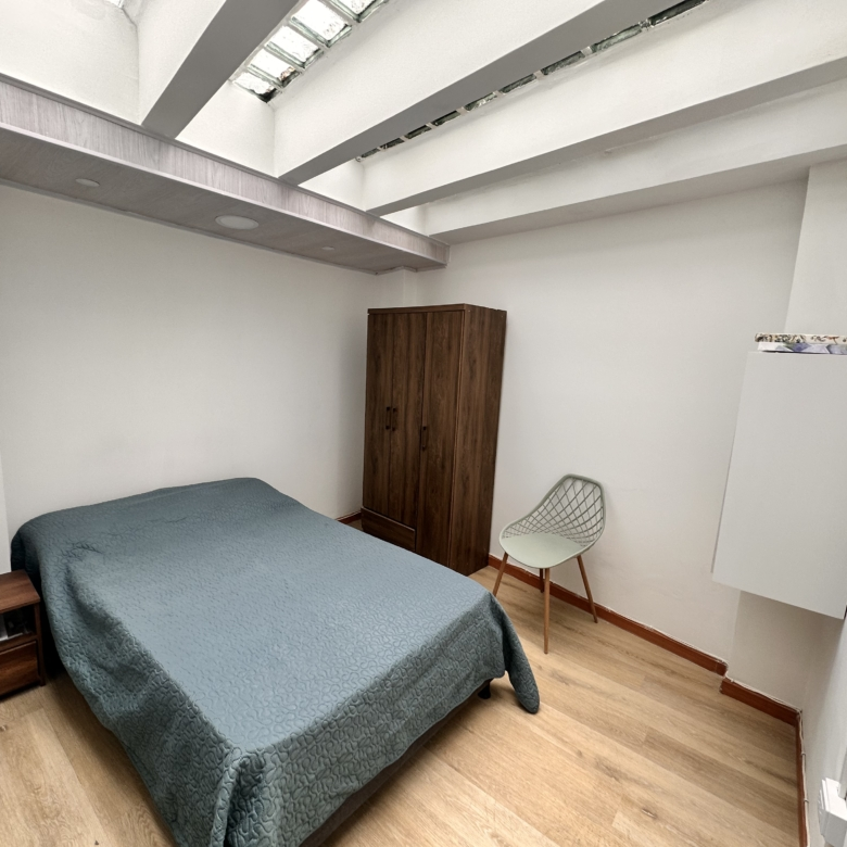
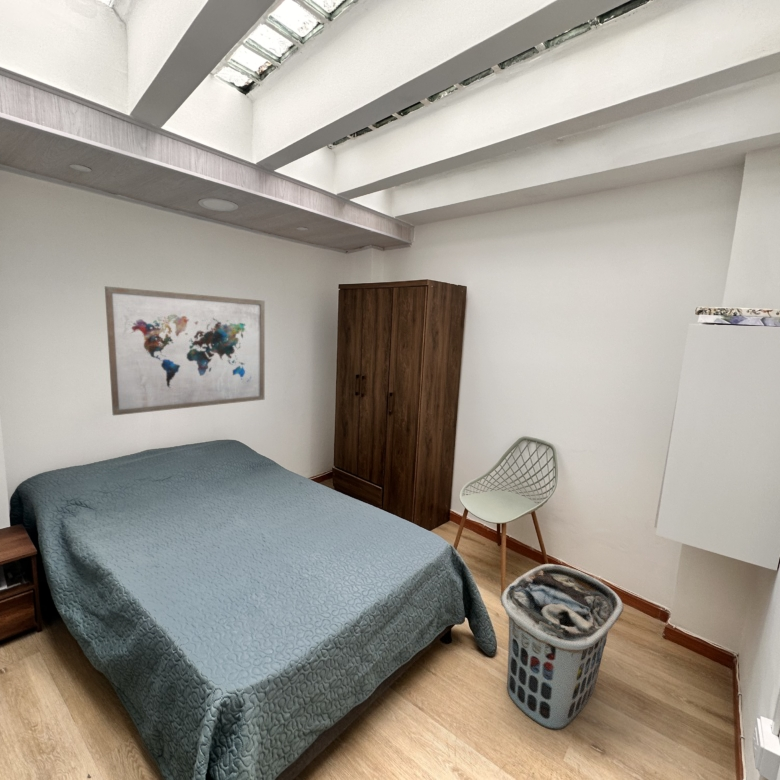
+ clothes hamper (557, 634)
+ wall art (196, 351)
